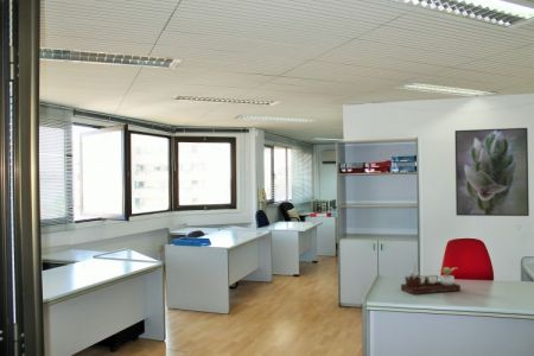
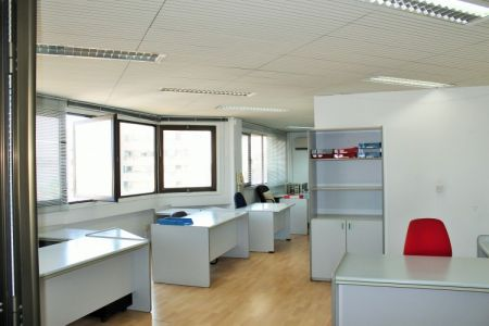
- desk organizer (430, 276)
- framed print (490, 172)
